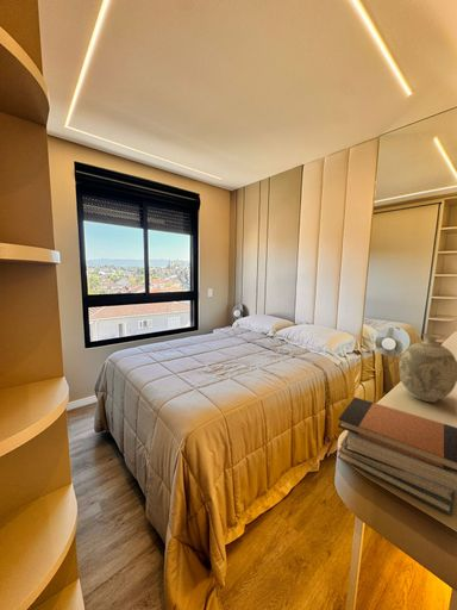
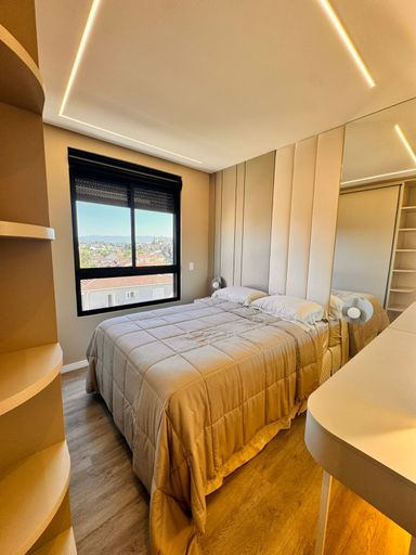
- decorative vase (427, 366)
- book stack (397, 446)
